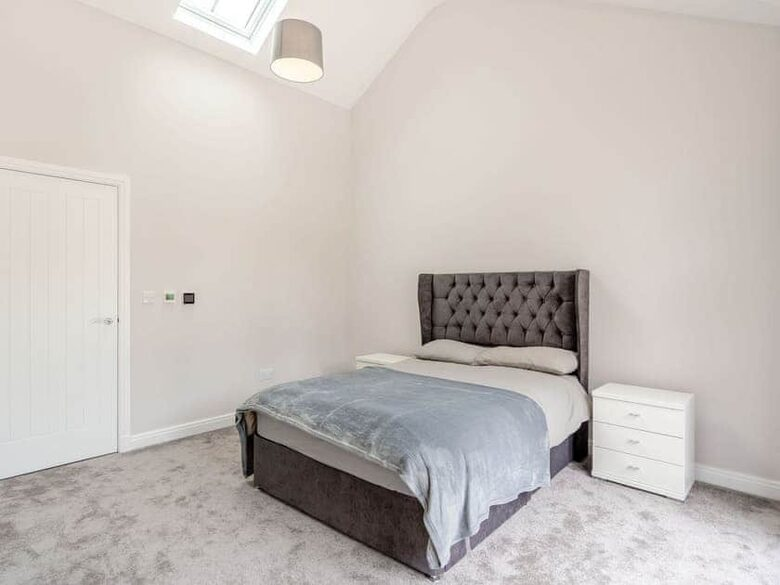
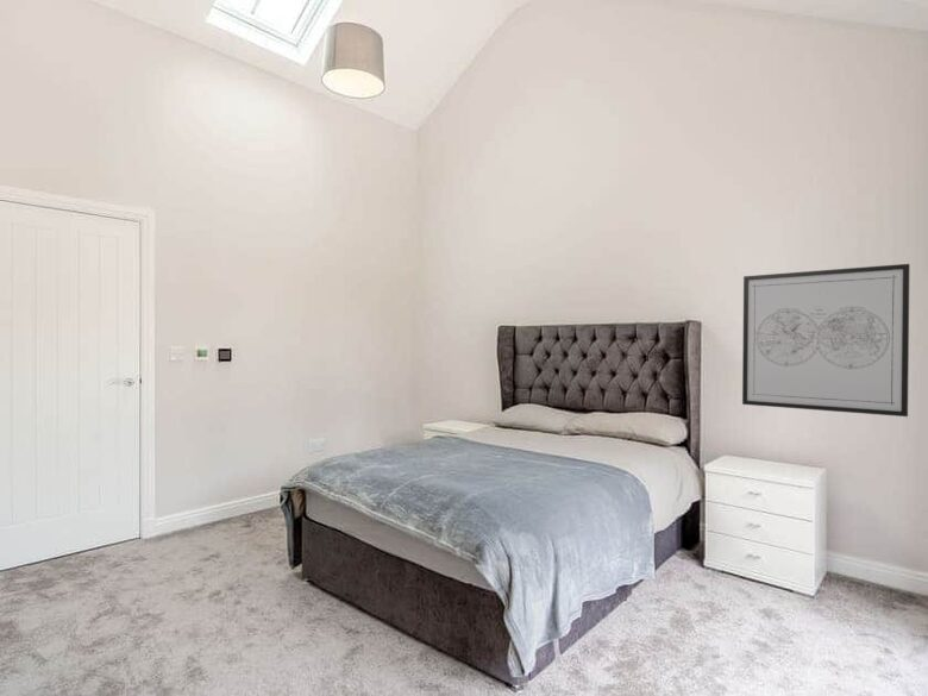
+ wall art (819, 340)
